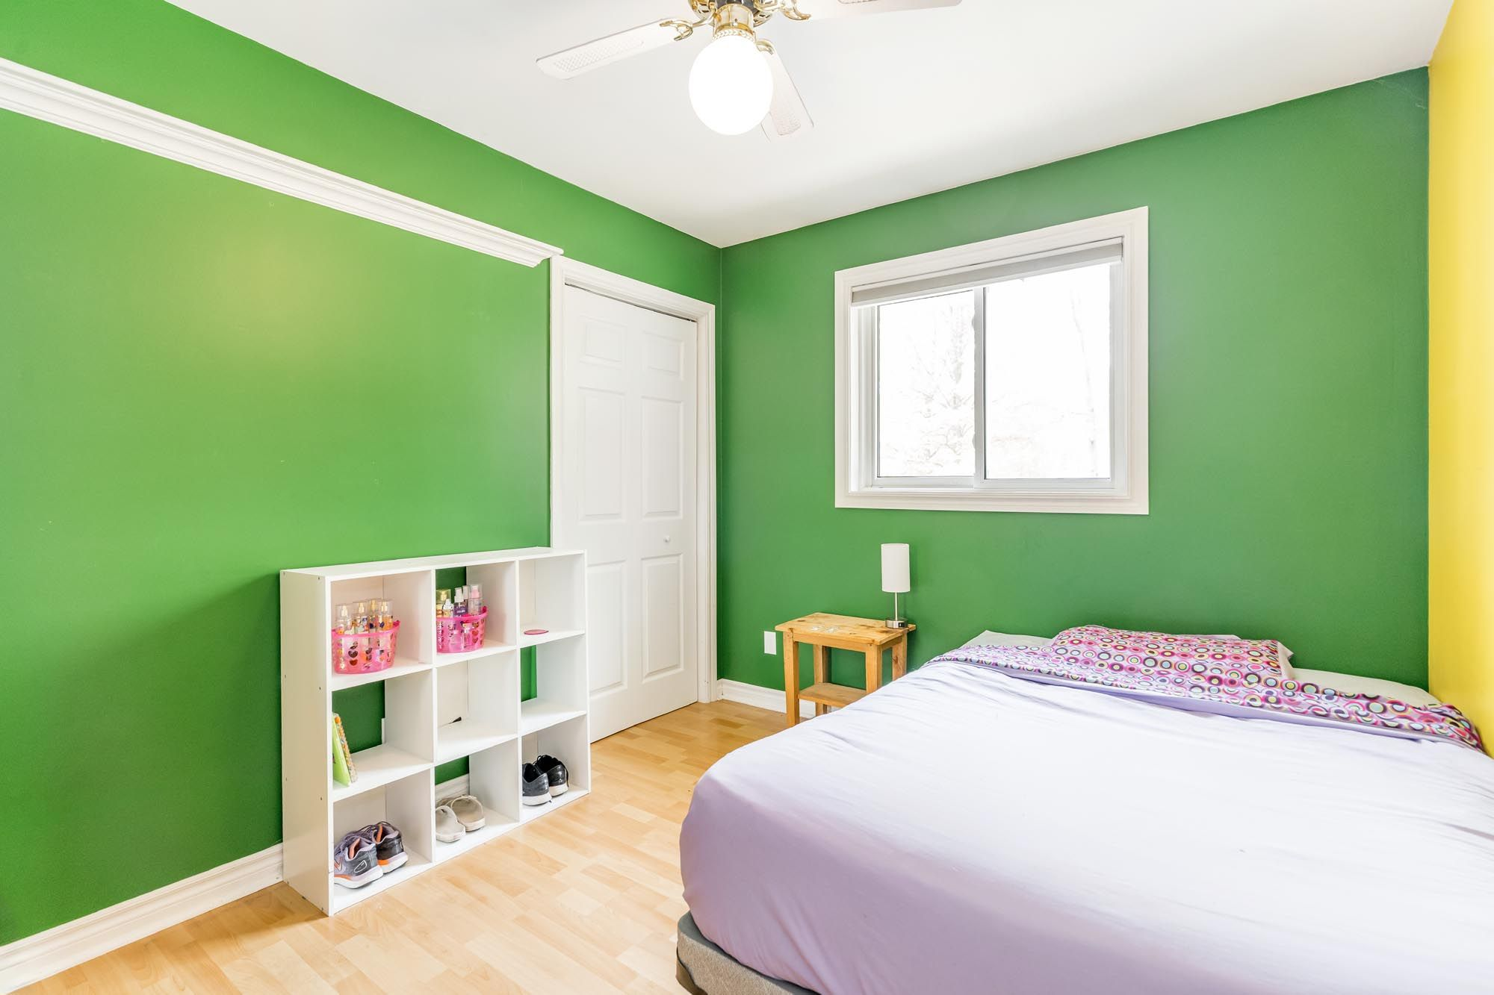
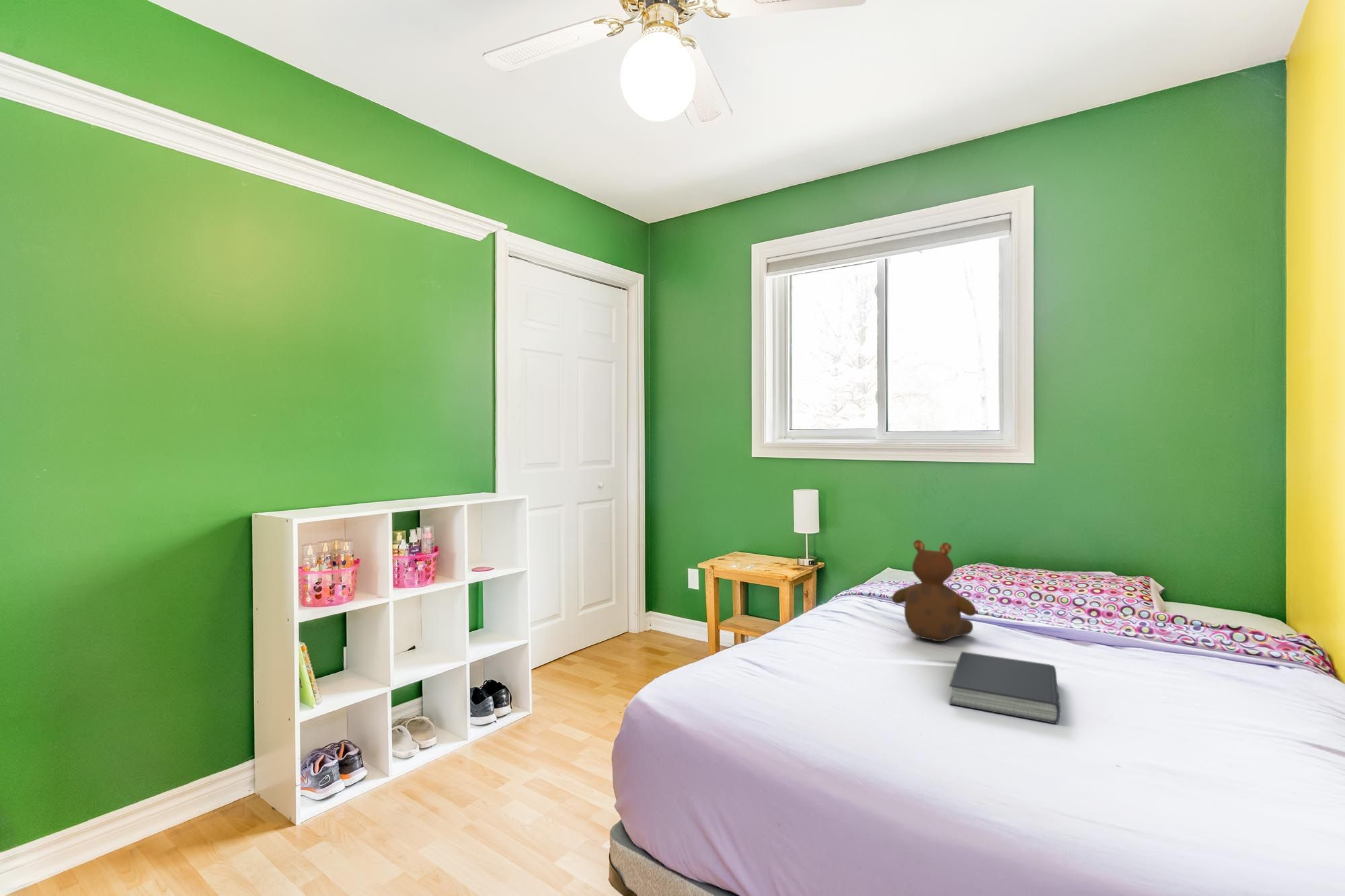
+ teddy bear (937, 587)
+ book (1005, 684)
